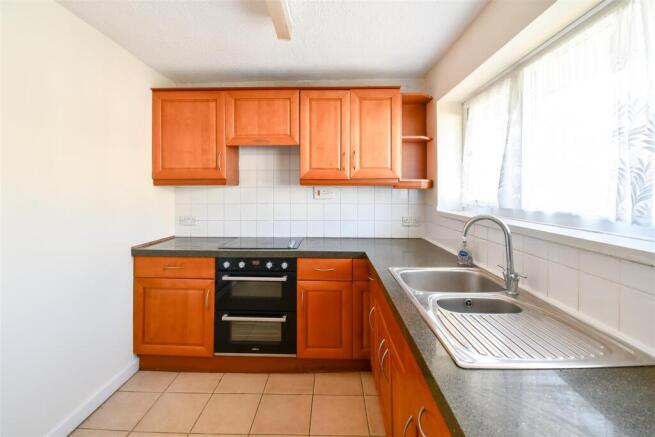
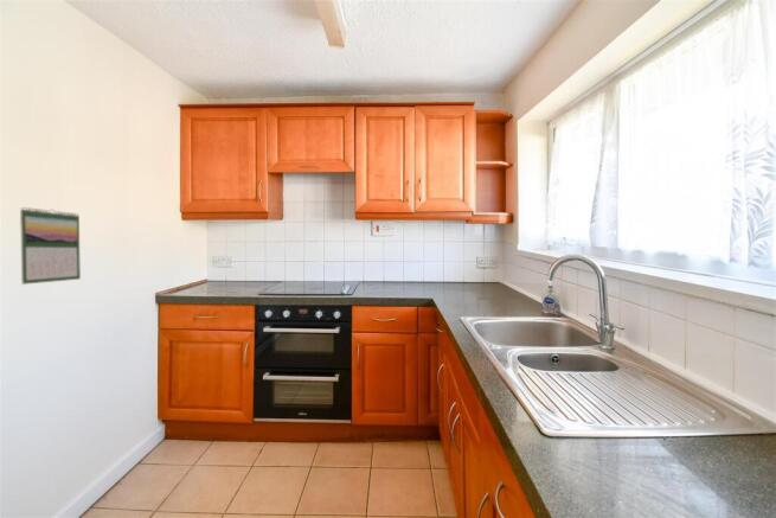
+ calendar (52, 245)
